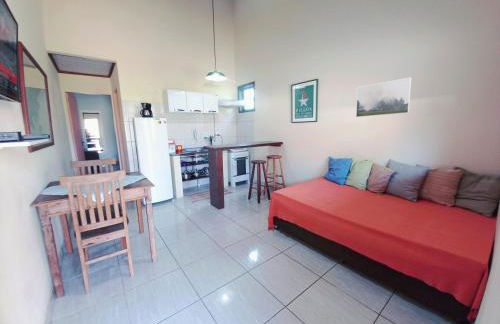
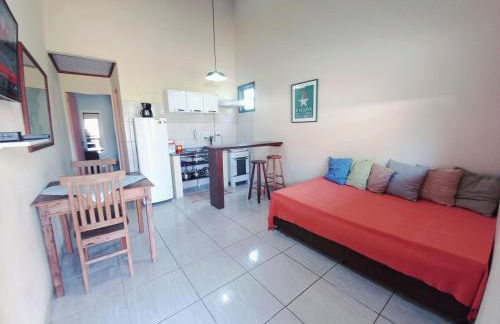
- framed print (381, 99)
